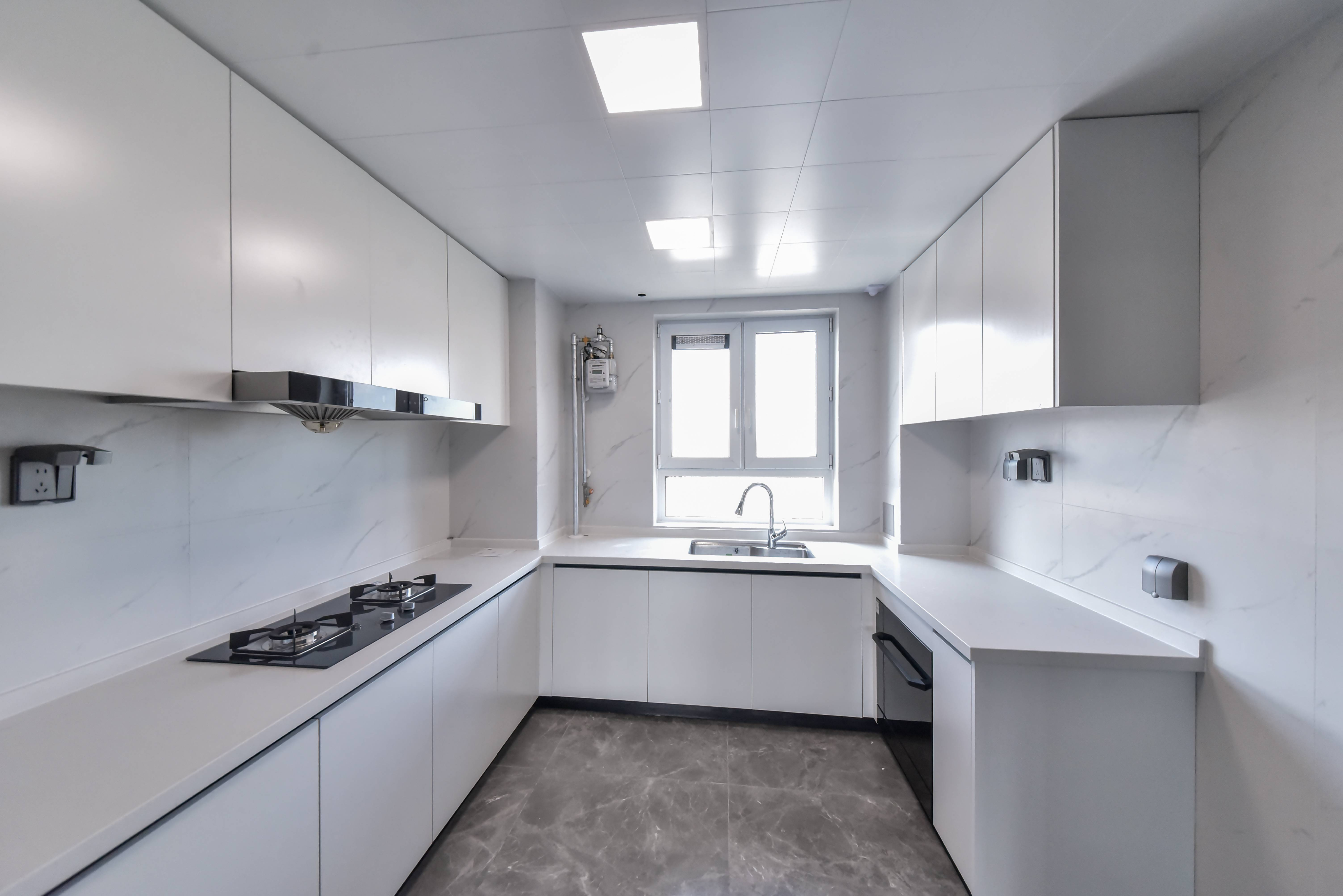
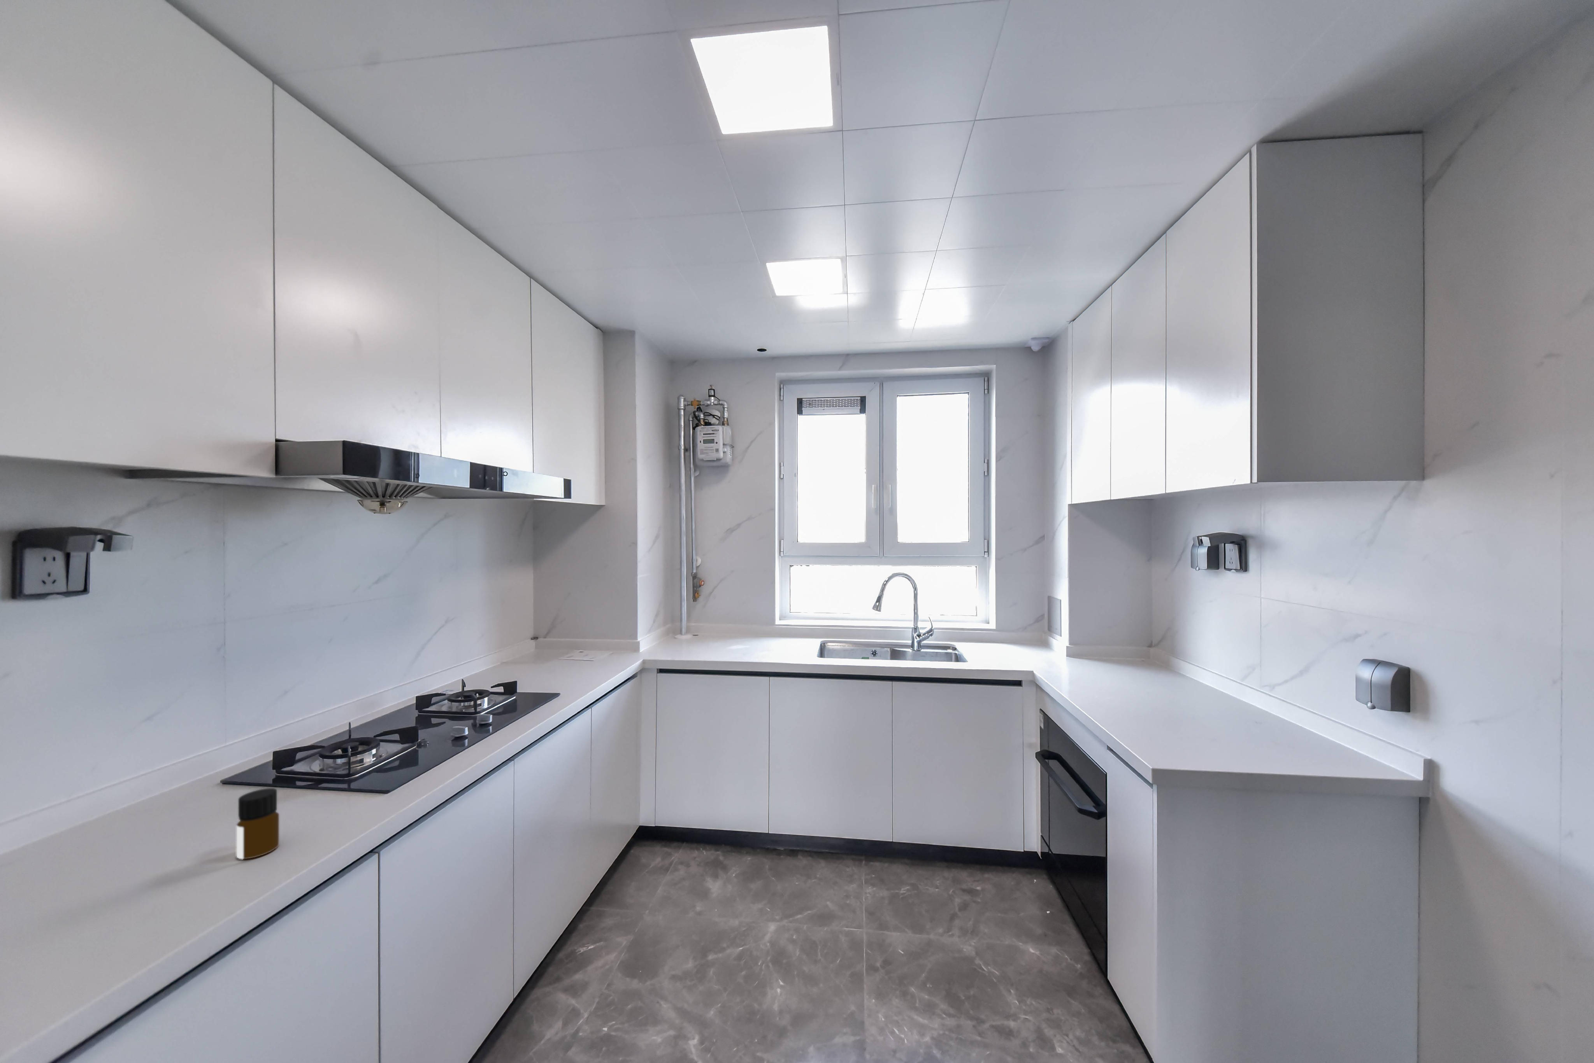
+ bottle (258, 822)
